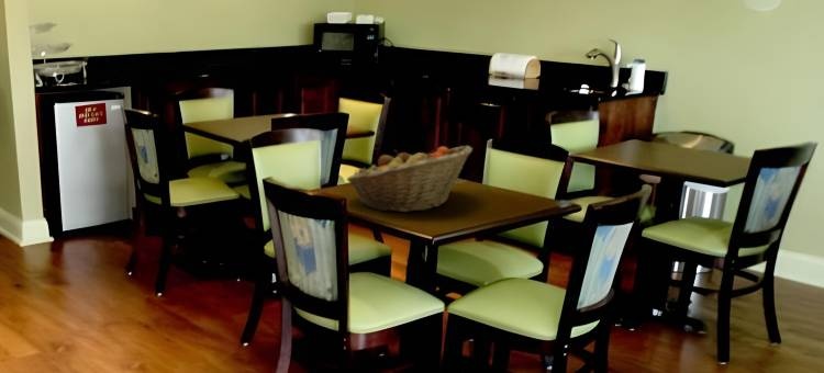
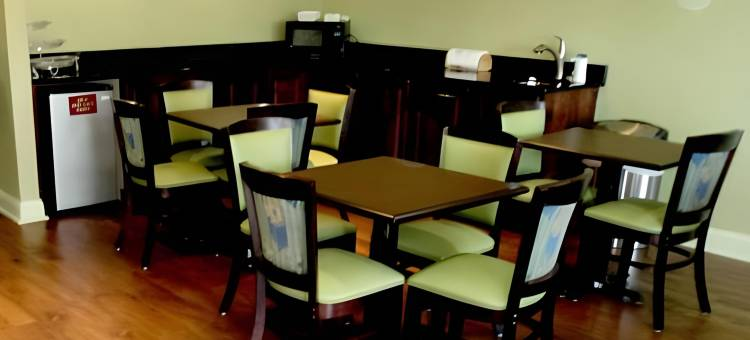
- fruit basket (410, 173)
